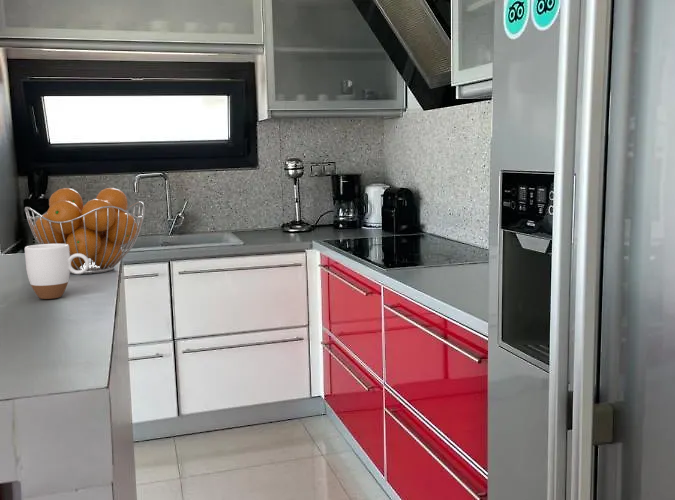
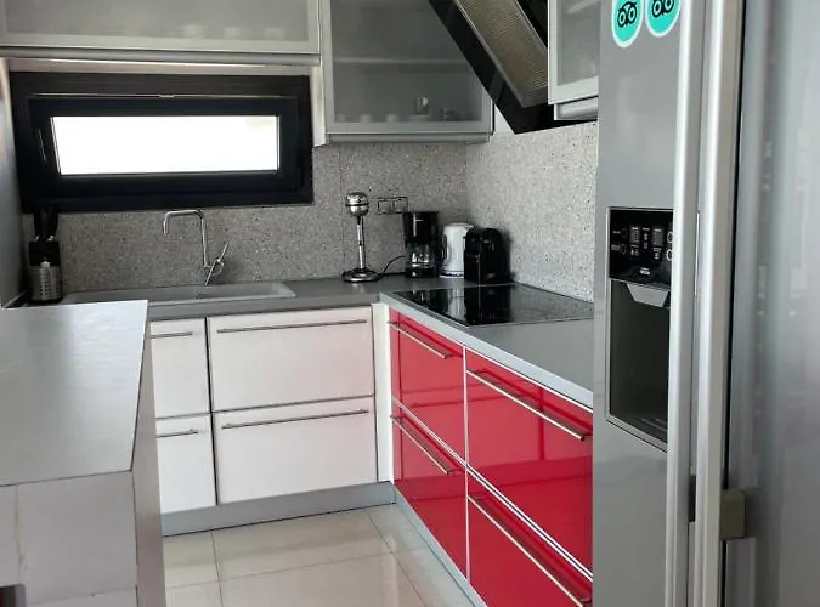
- mug (58, 271)
- fruit basket (87, 229)
